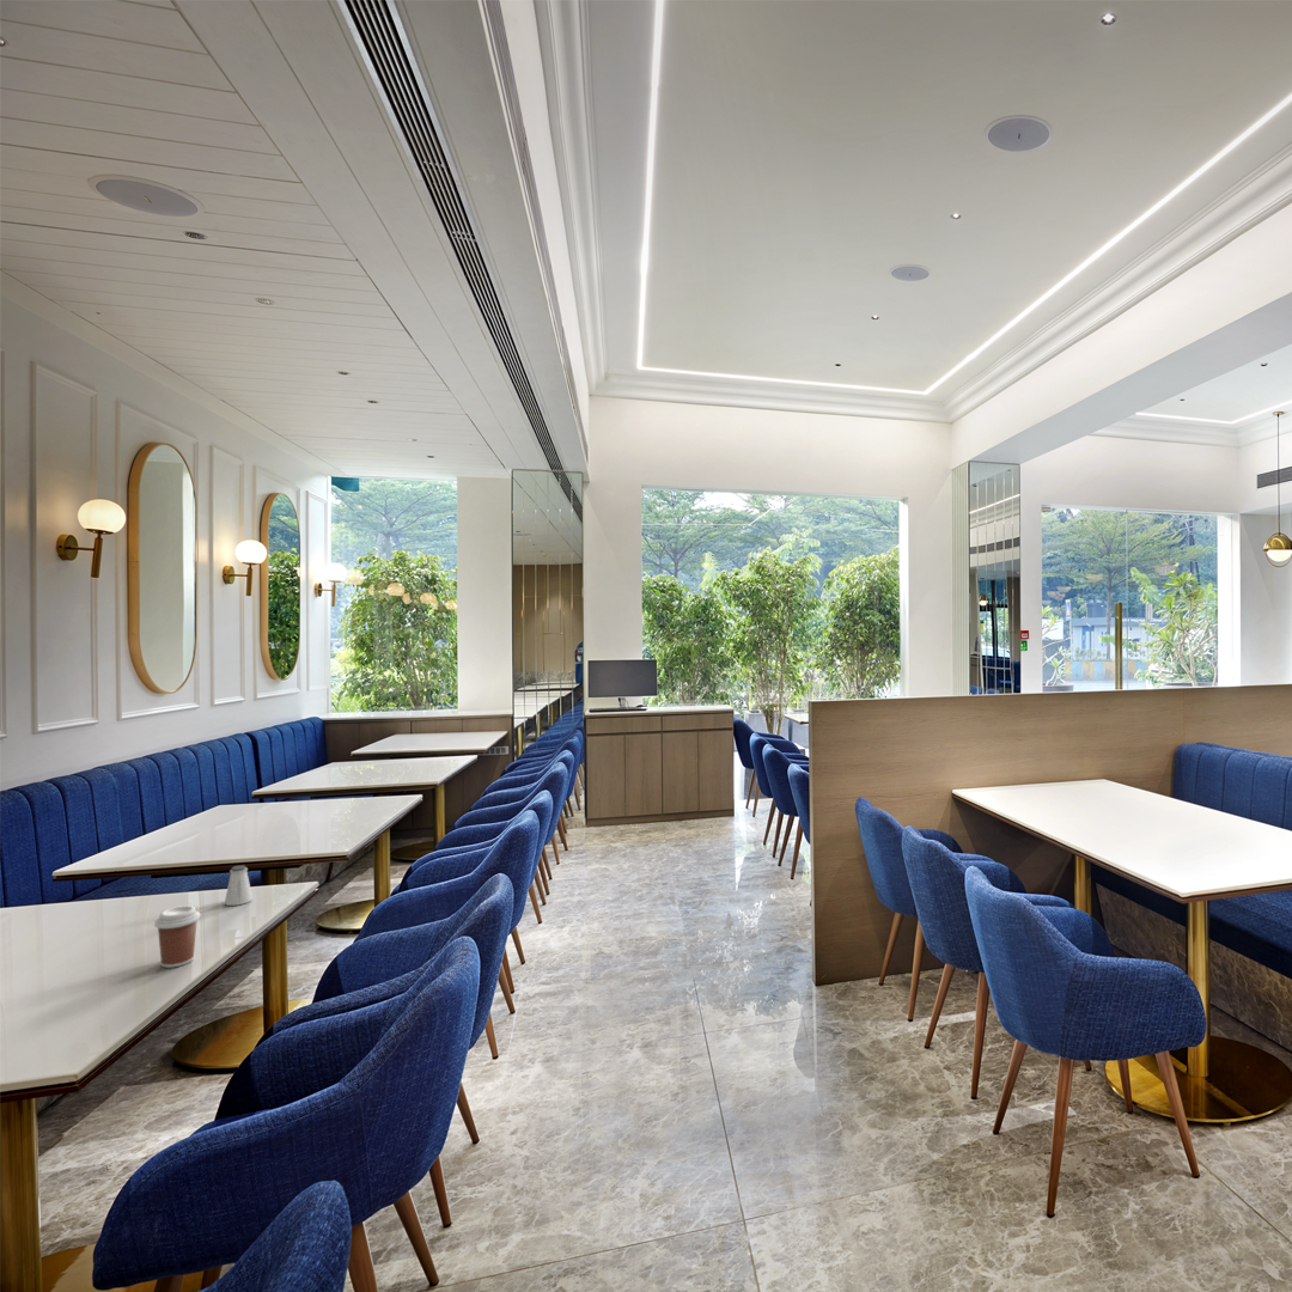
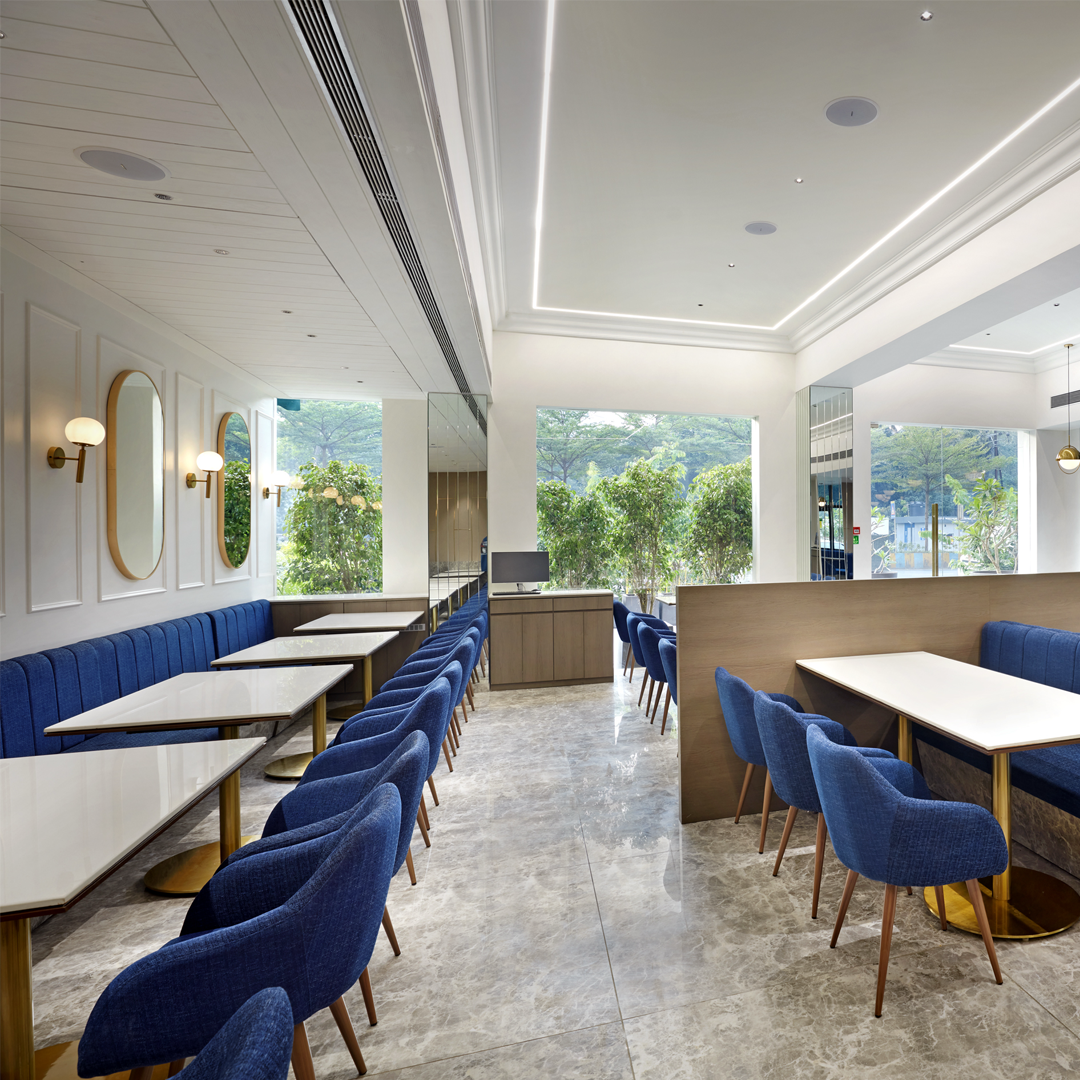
- coffee cup (177, 936)
- saltshaker (238, 884)
